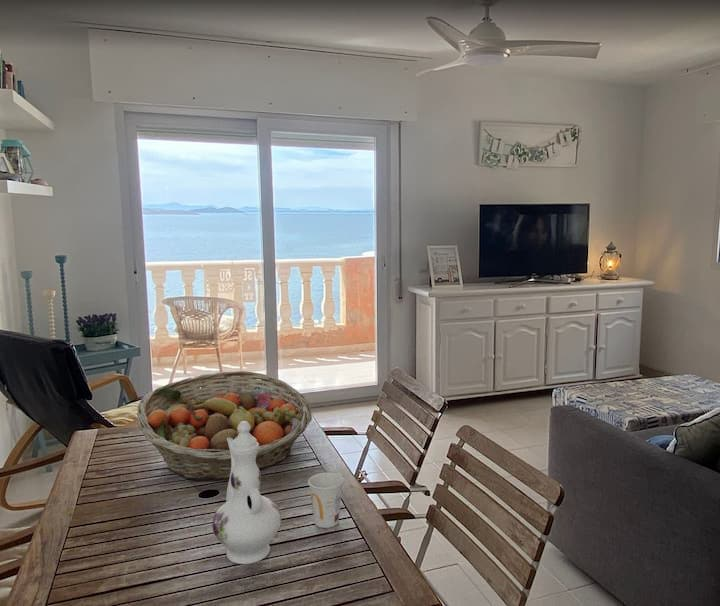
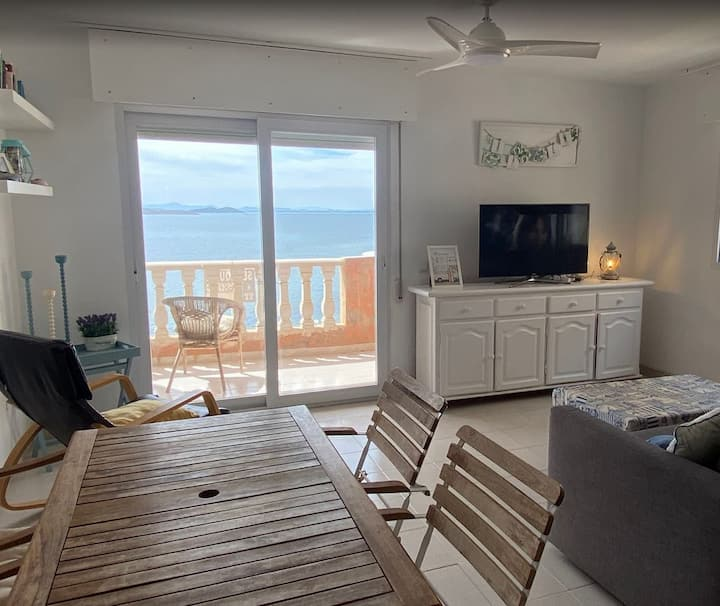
- chinaware (243, 484)
- cup (326, 500)
- fruit basket (228, 421)
